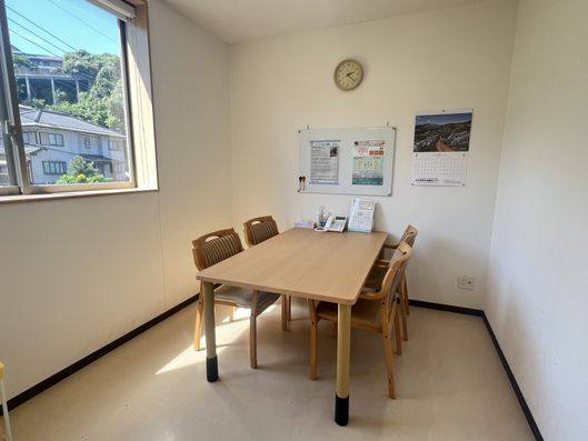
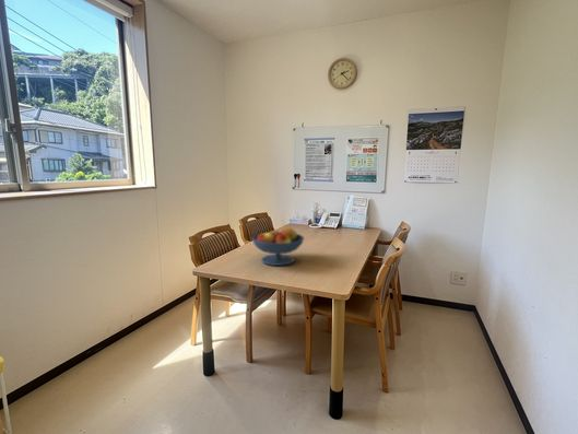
+ fruit bowl (278, 244)
